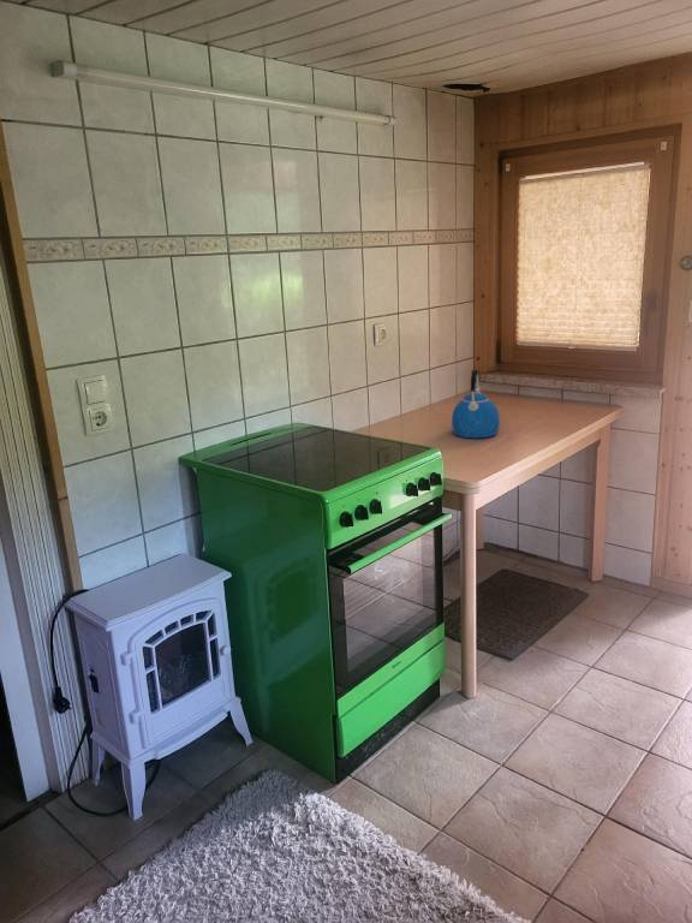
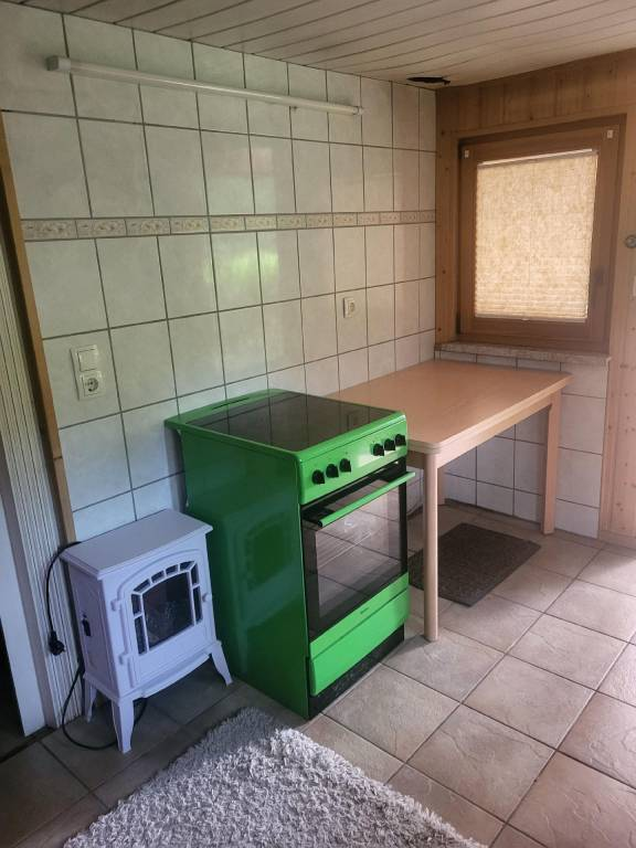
- kettle (476, 400)
